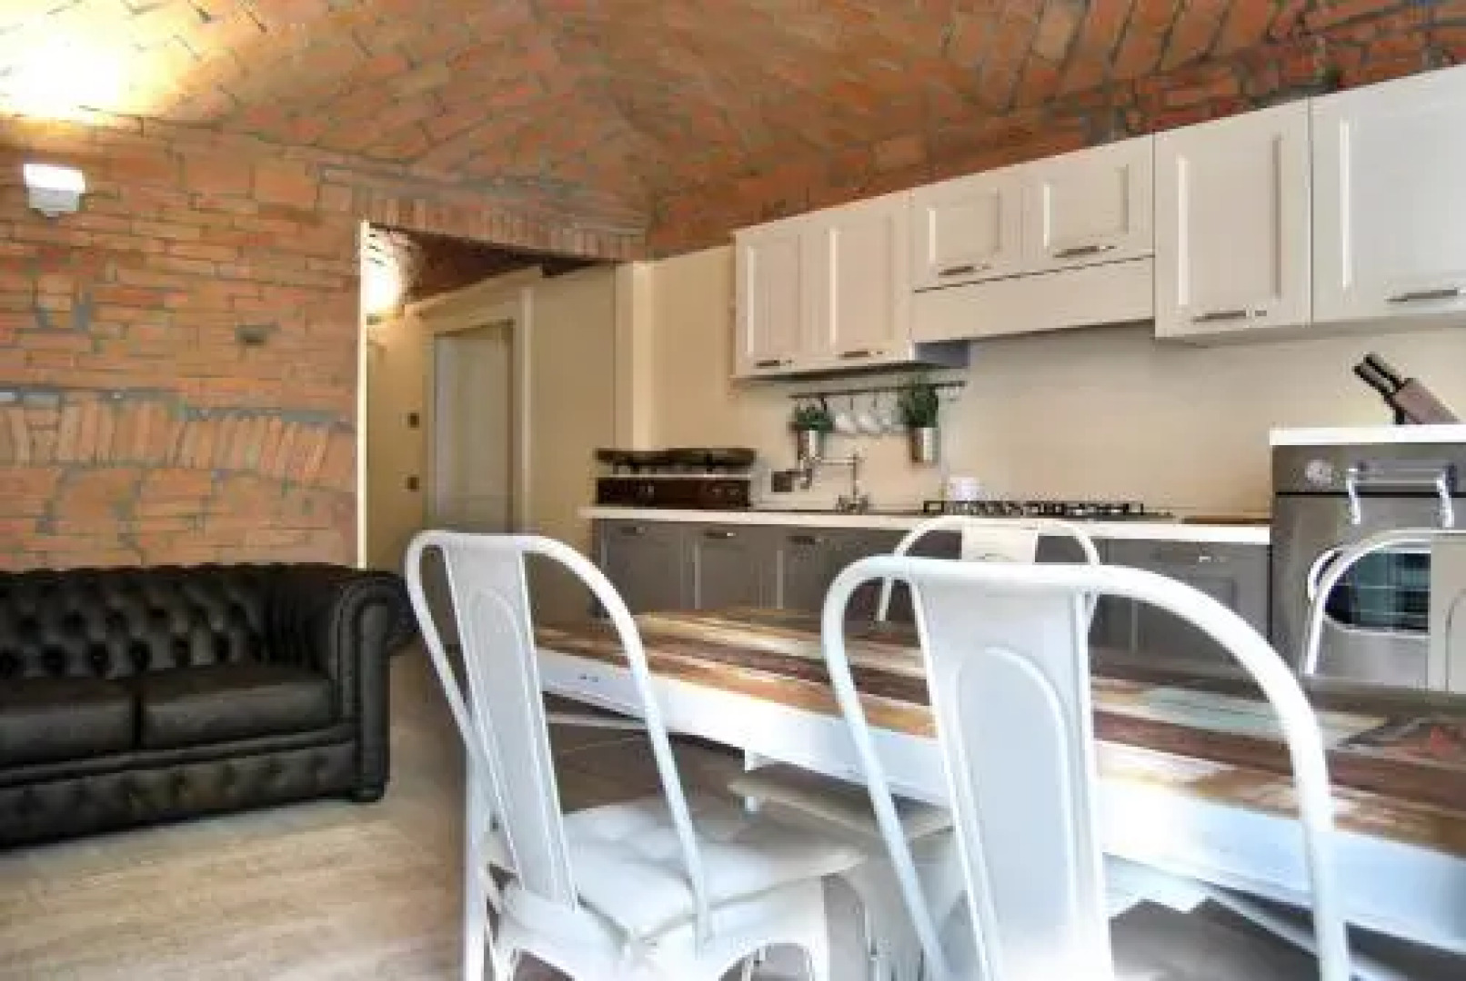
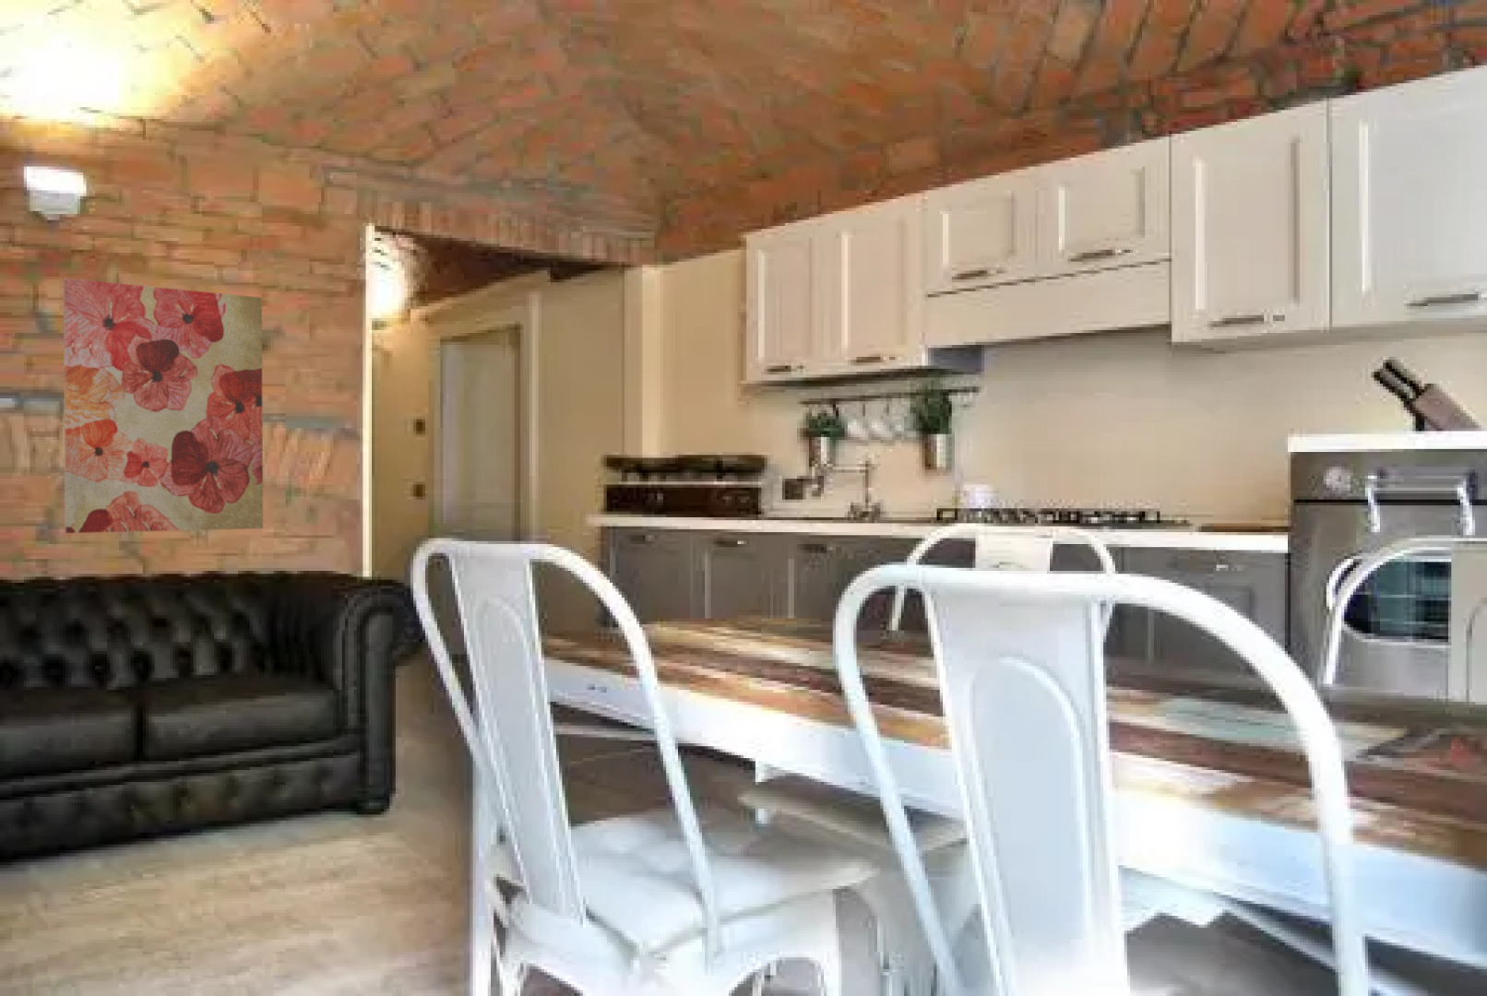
+ wall art (168, 409)
